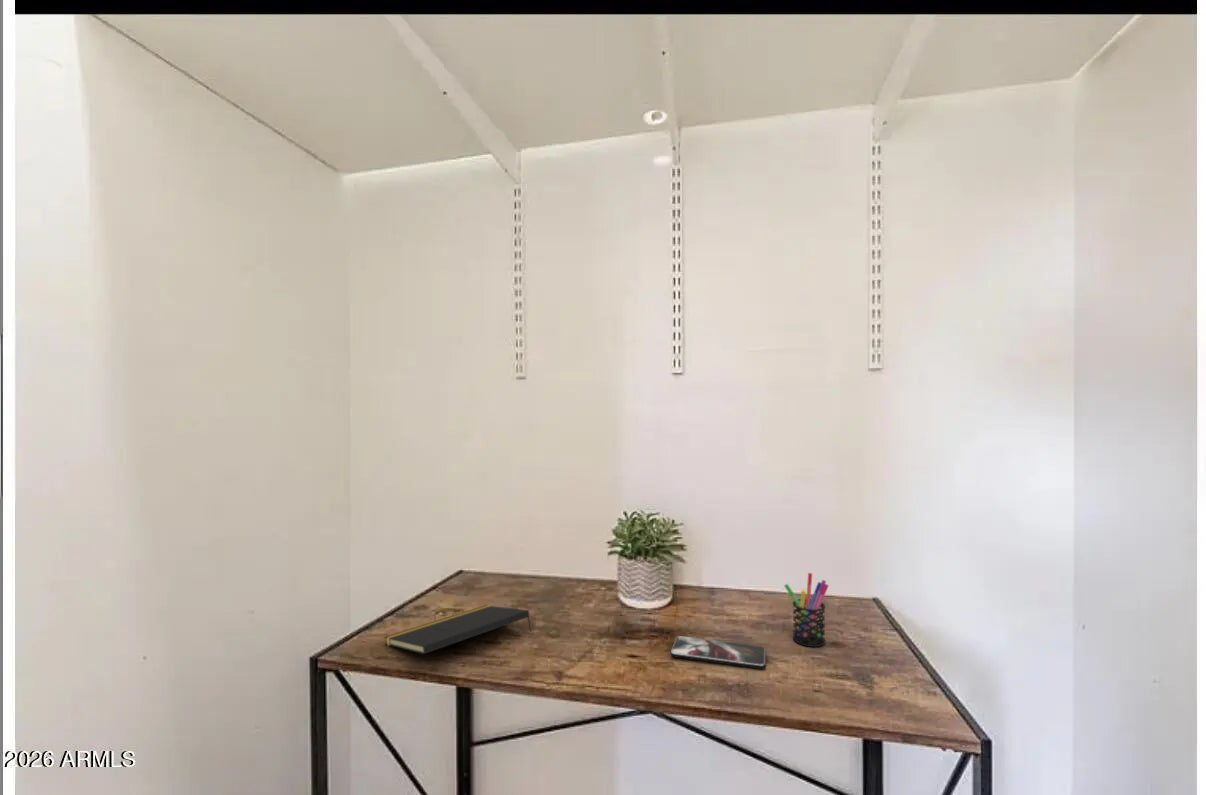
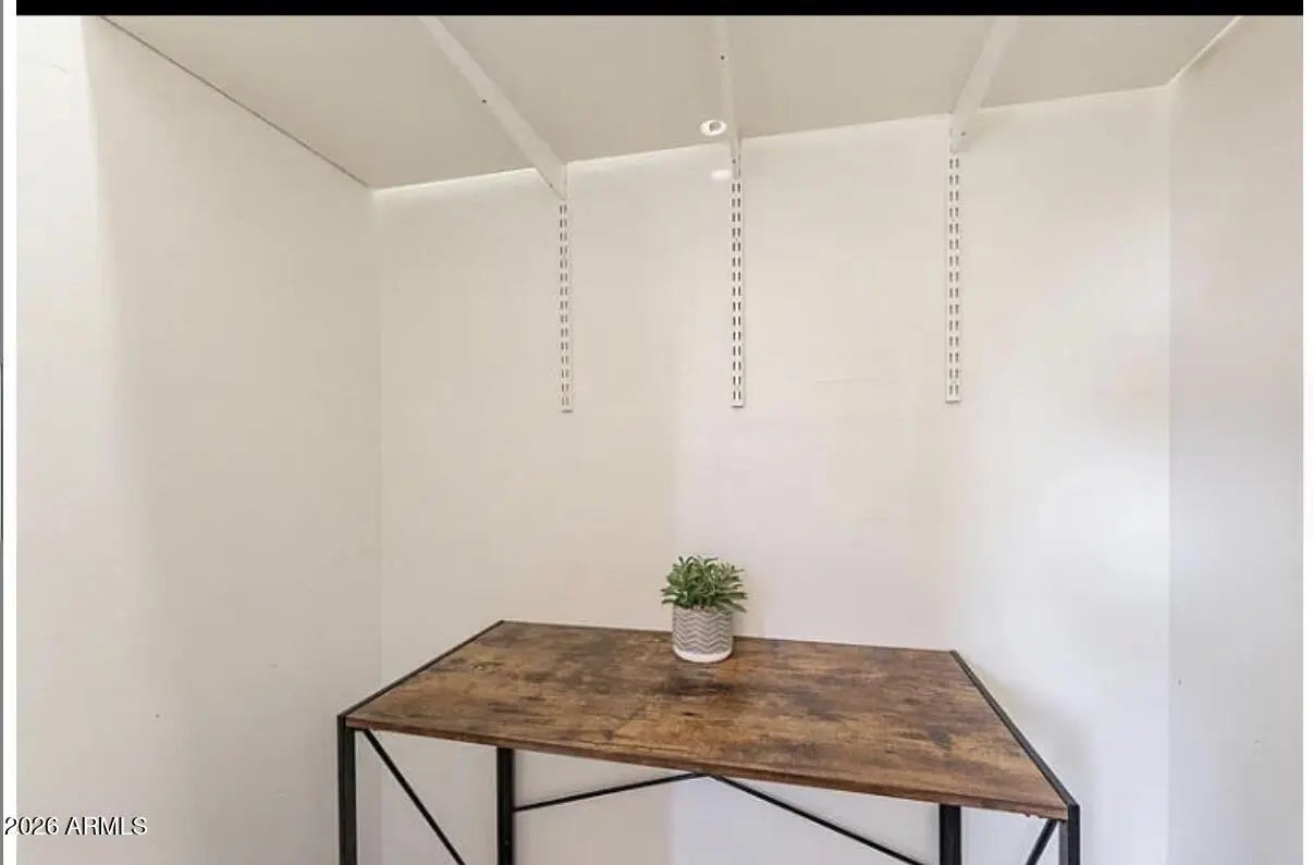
- pen holder (805, 607)
- smartphone (718, 651)
- notepad (458, 626)
